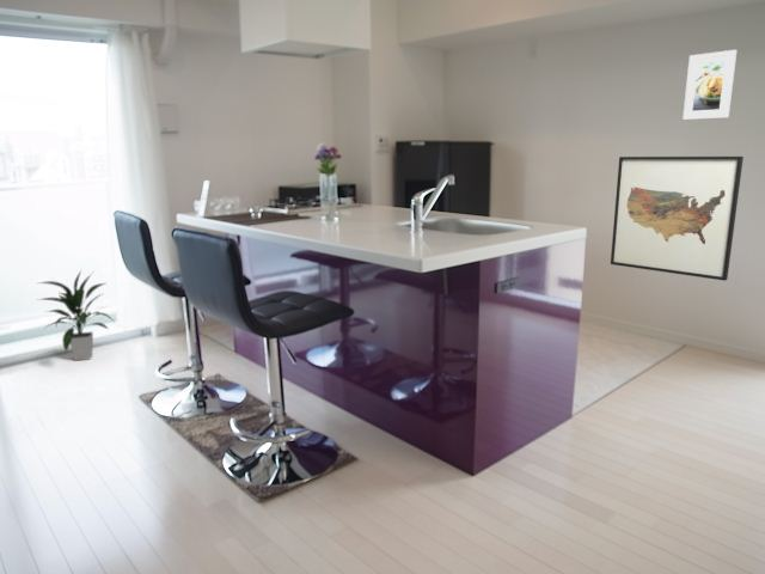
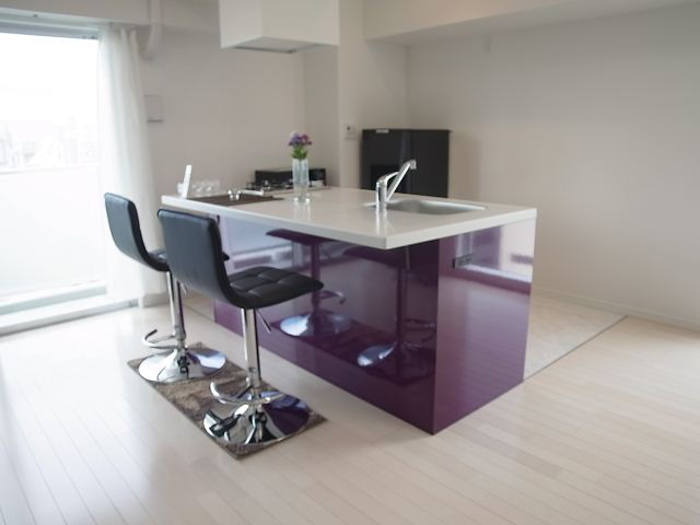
- wall art (671, 215)
- indoor plant (74, 315)
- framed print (709, 86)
